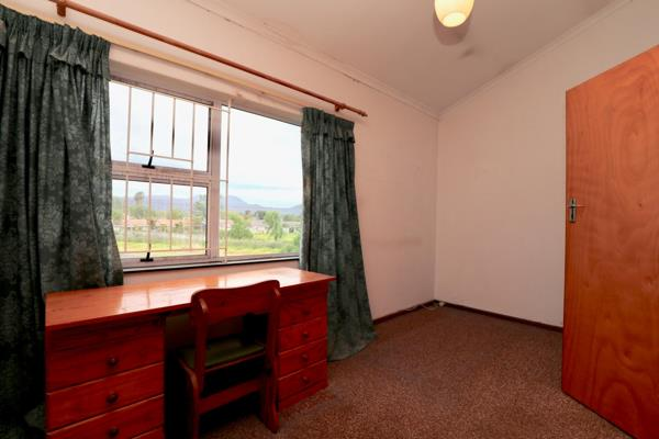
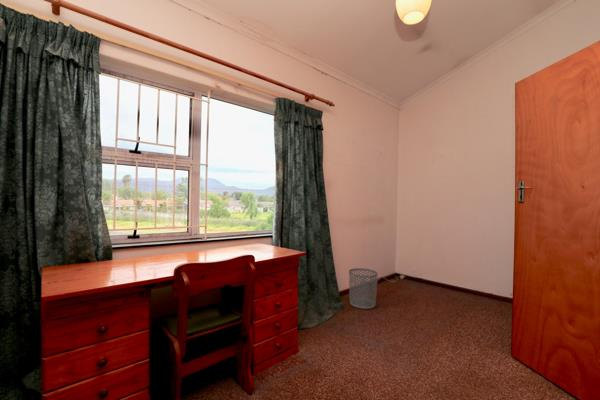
+ waste bin (362, 288)
